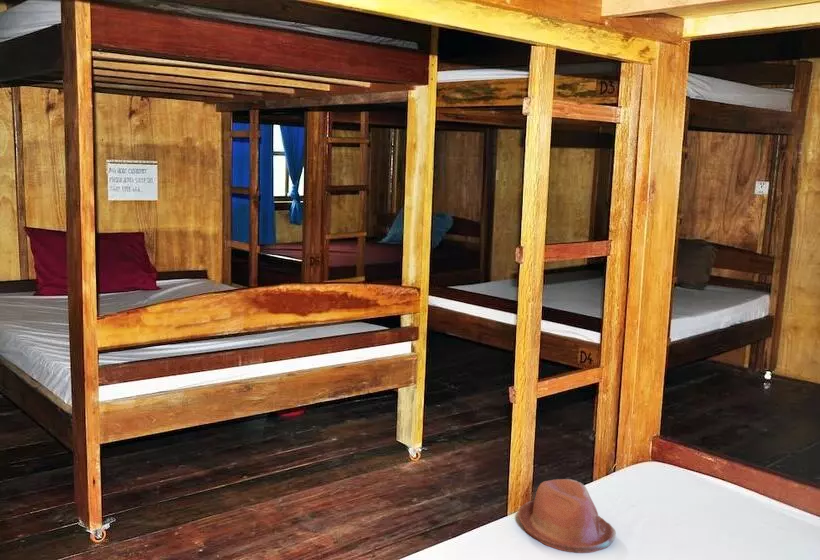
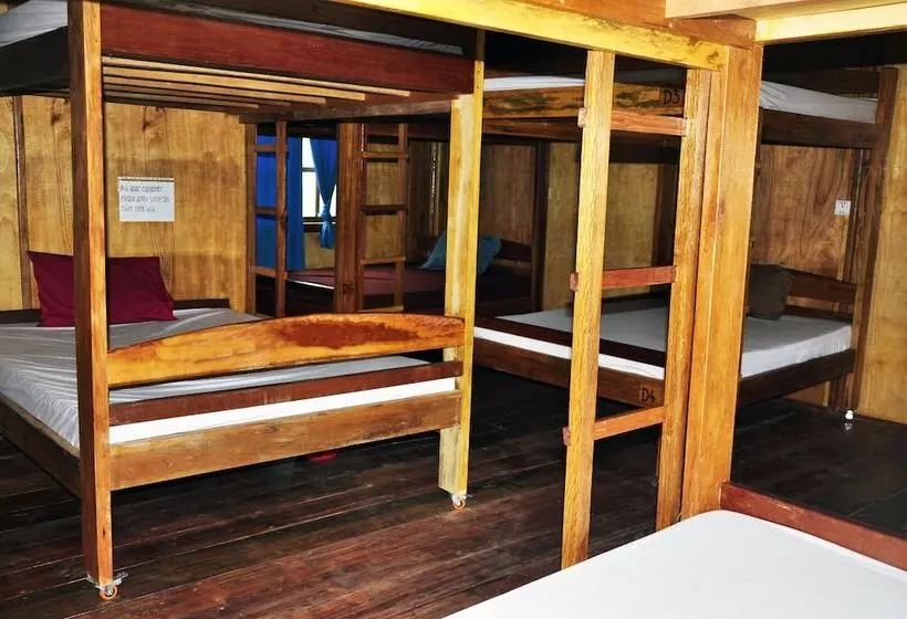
- hat (564, 507)
